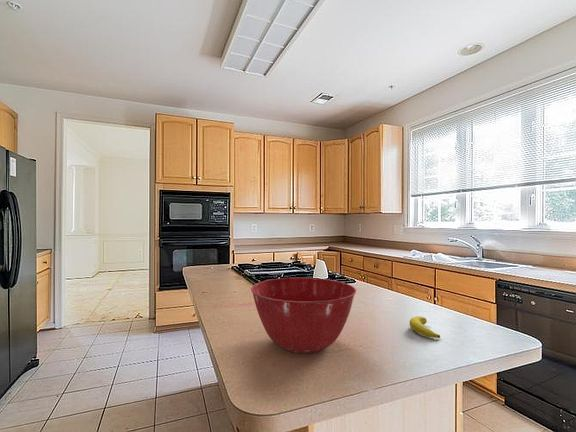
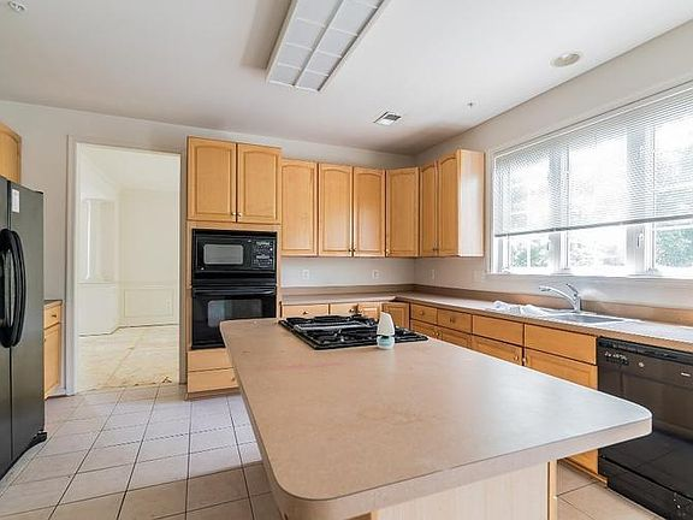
- banana (422, 325)
- mixing bowl (303, 315)
